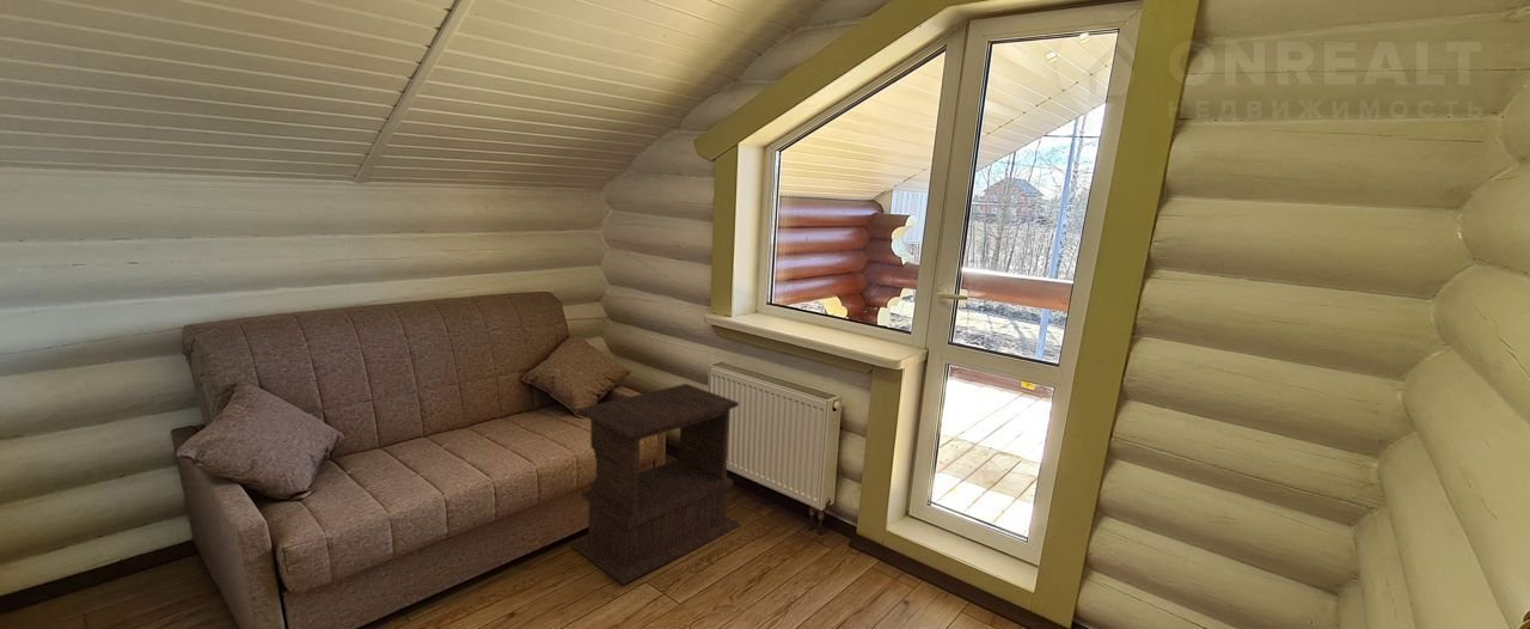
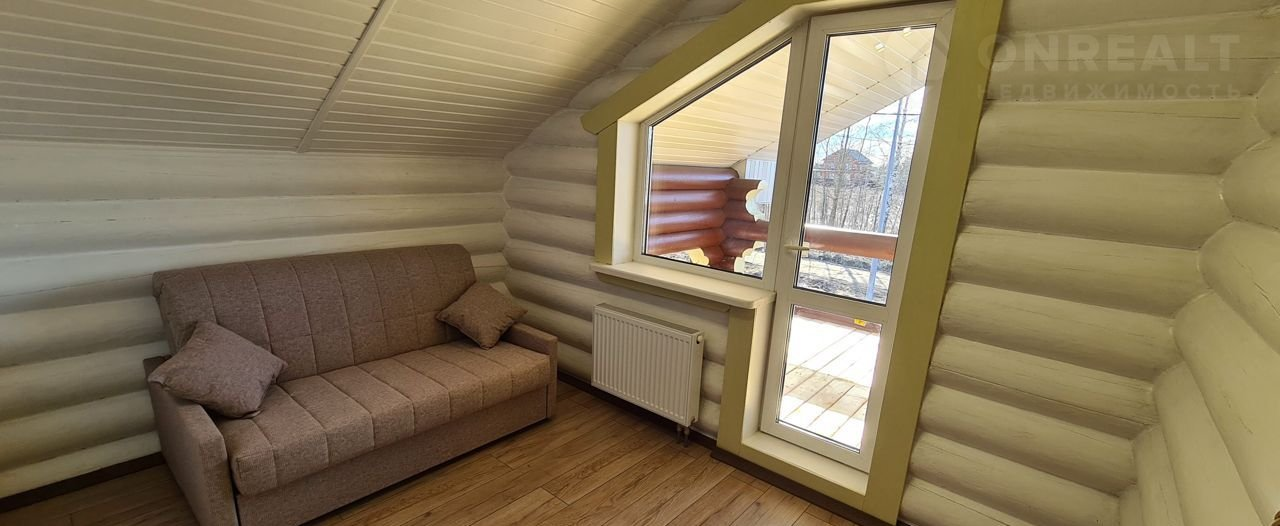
- side table (660, 471)
